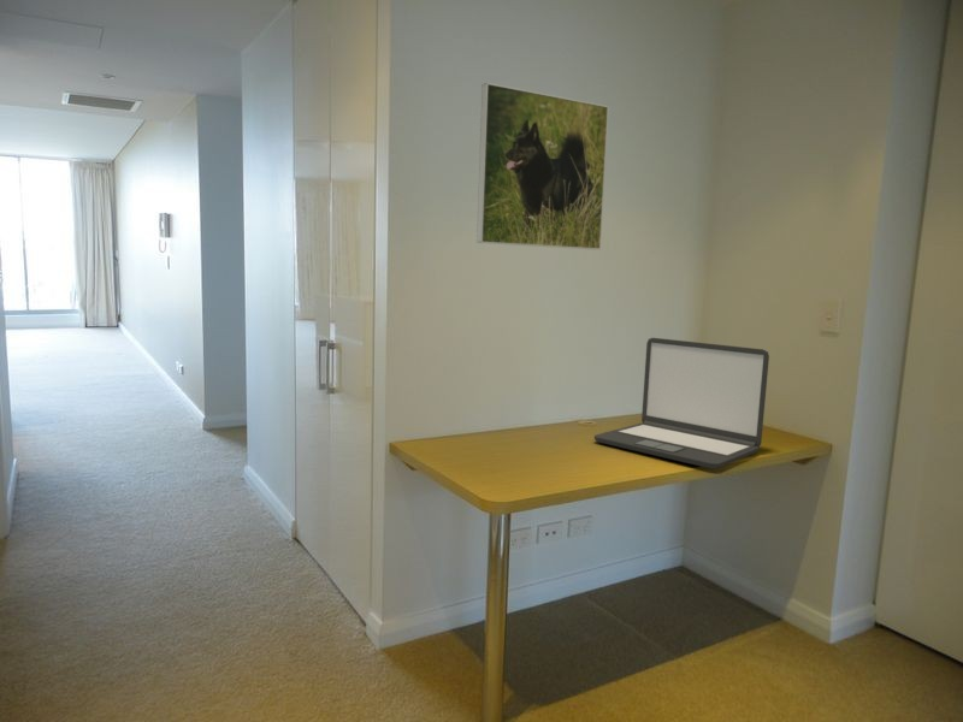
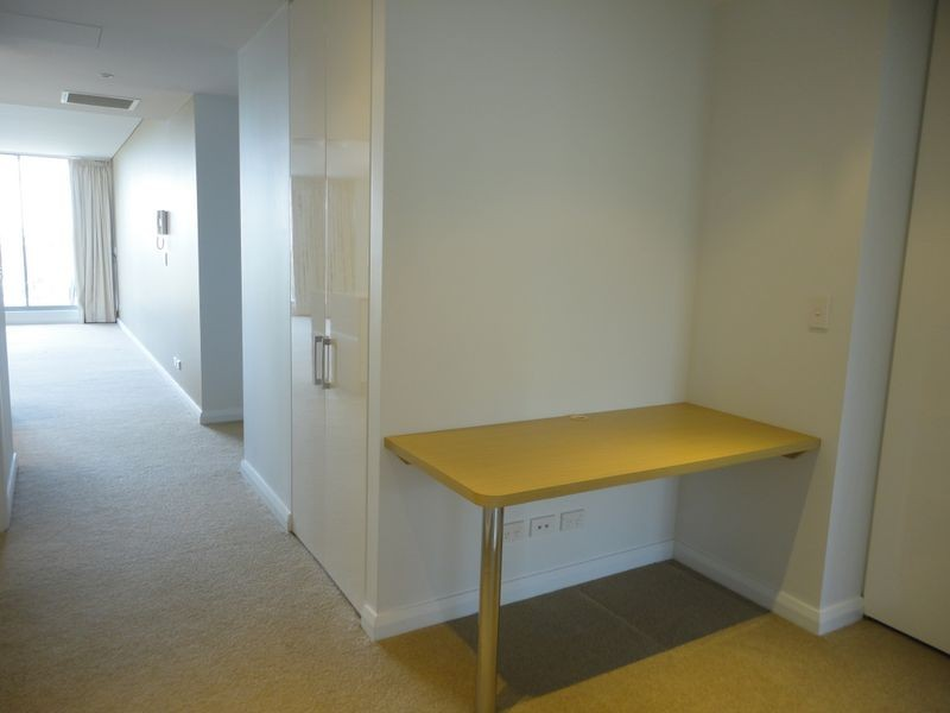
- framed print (544, 172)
- laptop (679, 397)
